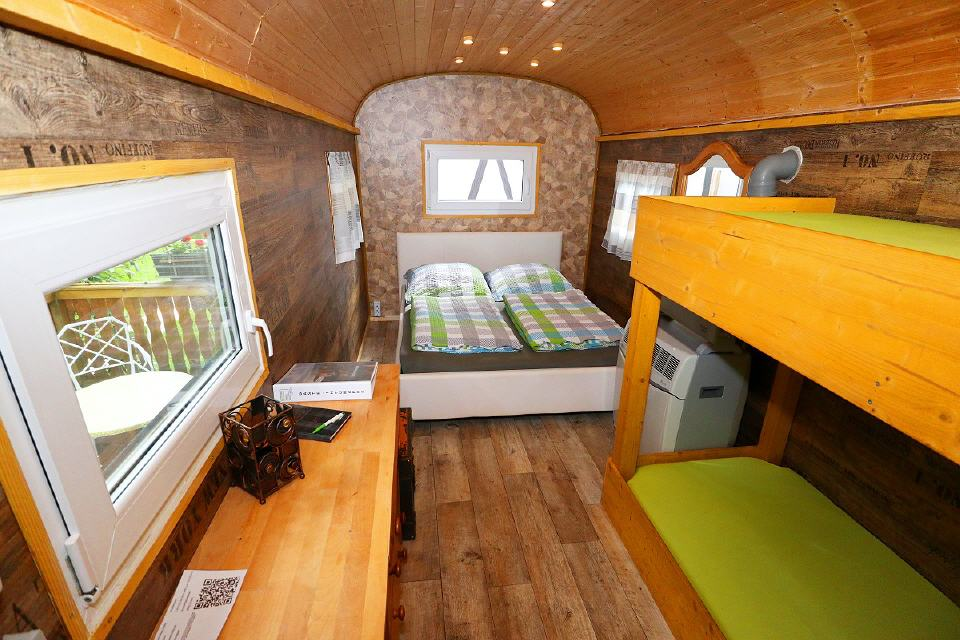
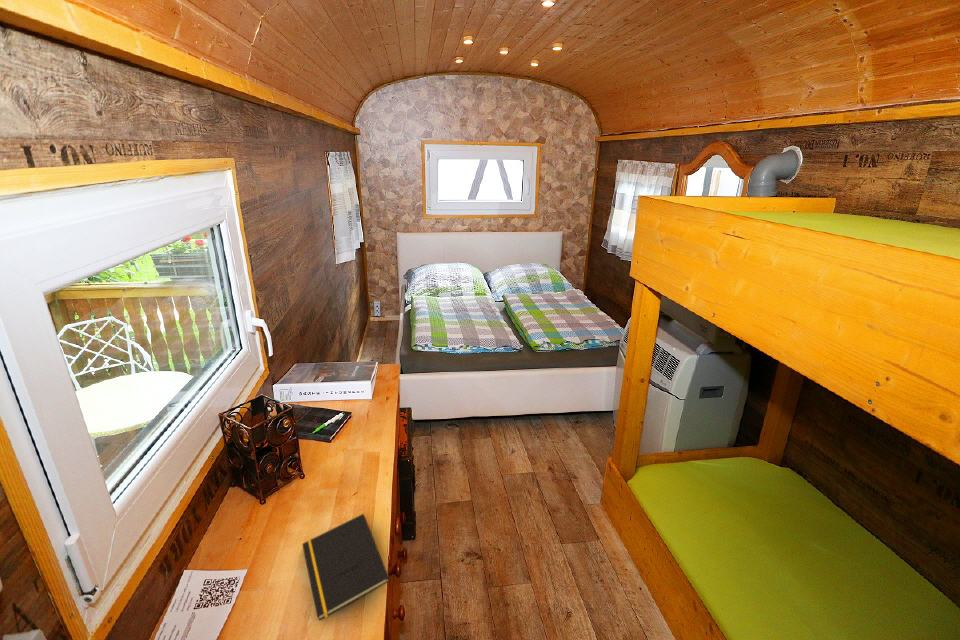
+ notepad (343, 561)
